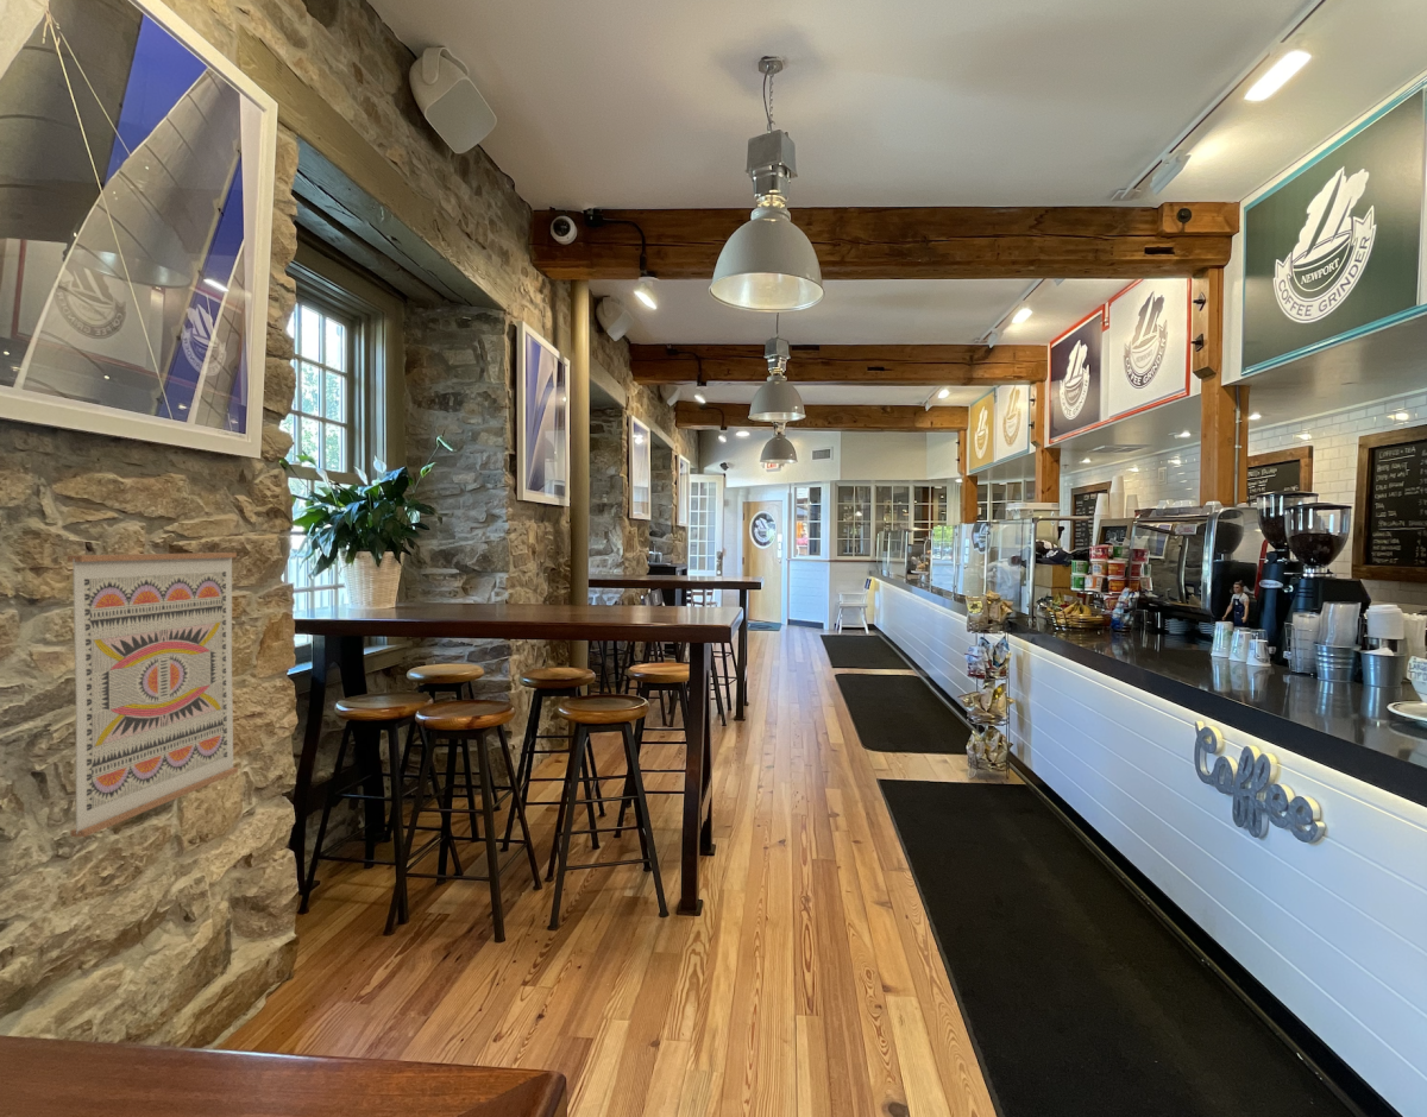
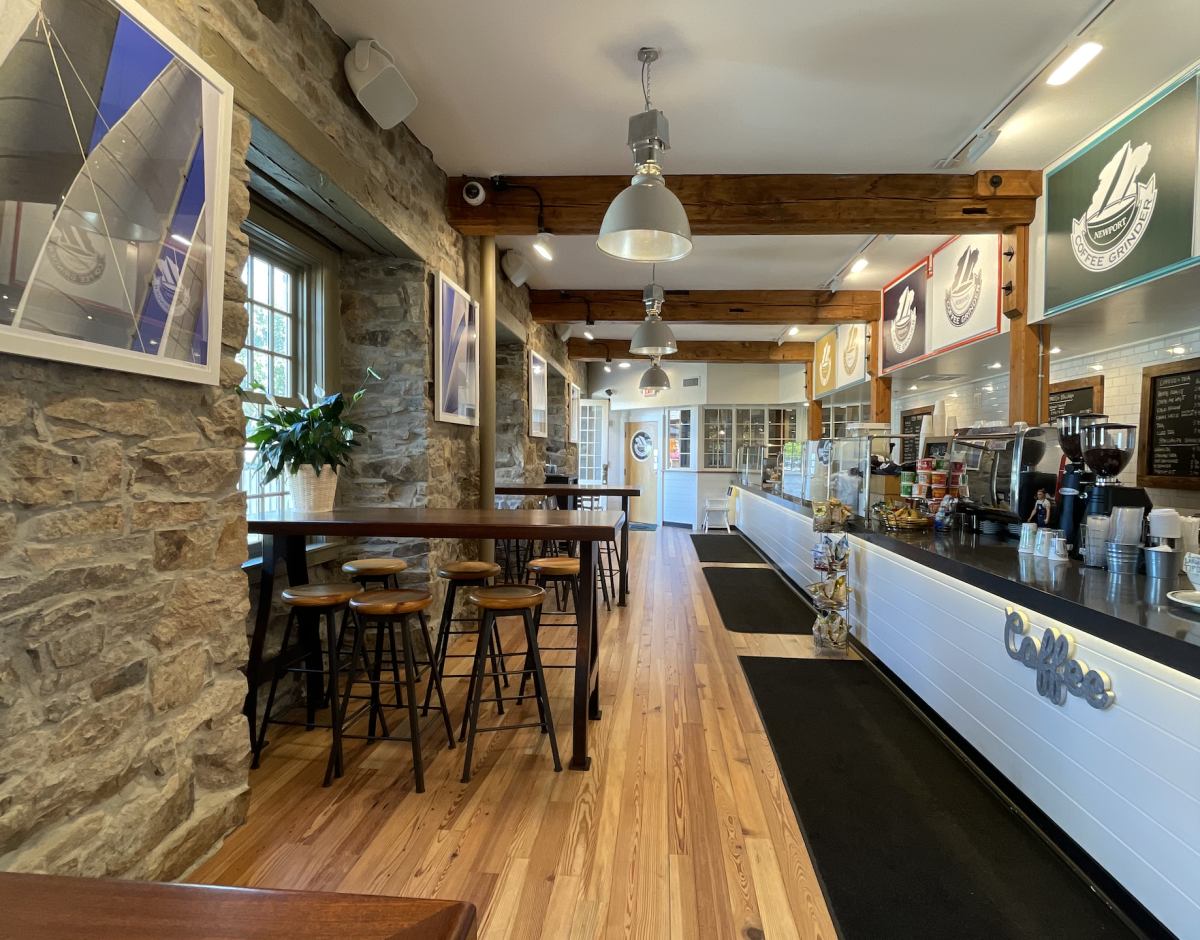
- wall art (163, 677)
